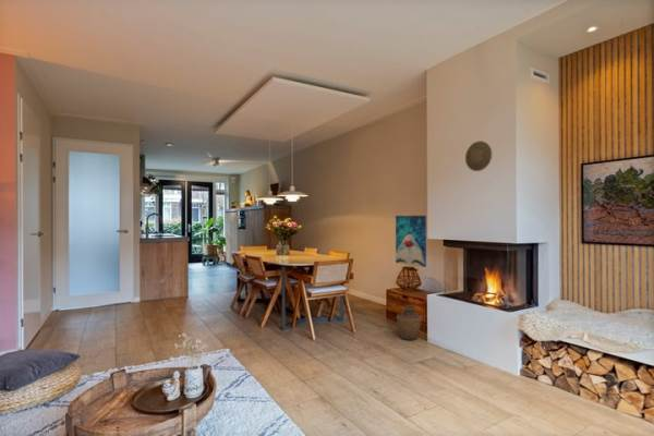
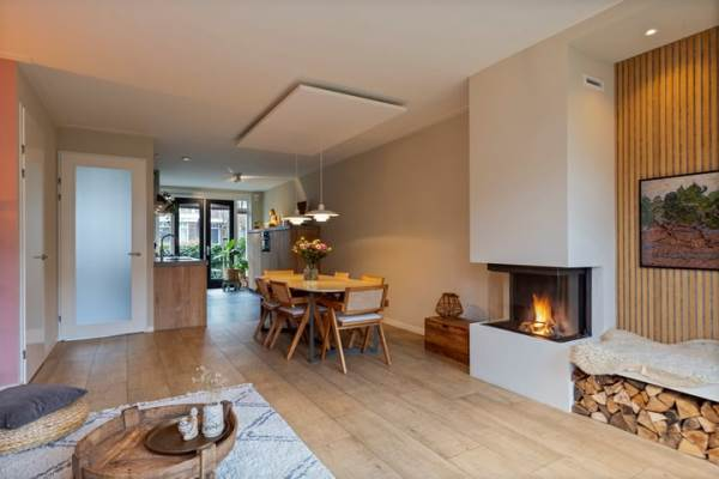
- wall art (410, 240)
- vase (409, 322)
- decorative plate (477, 156)
